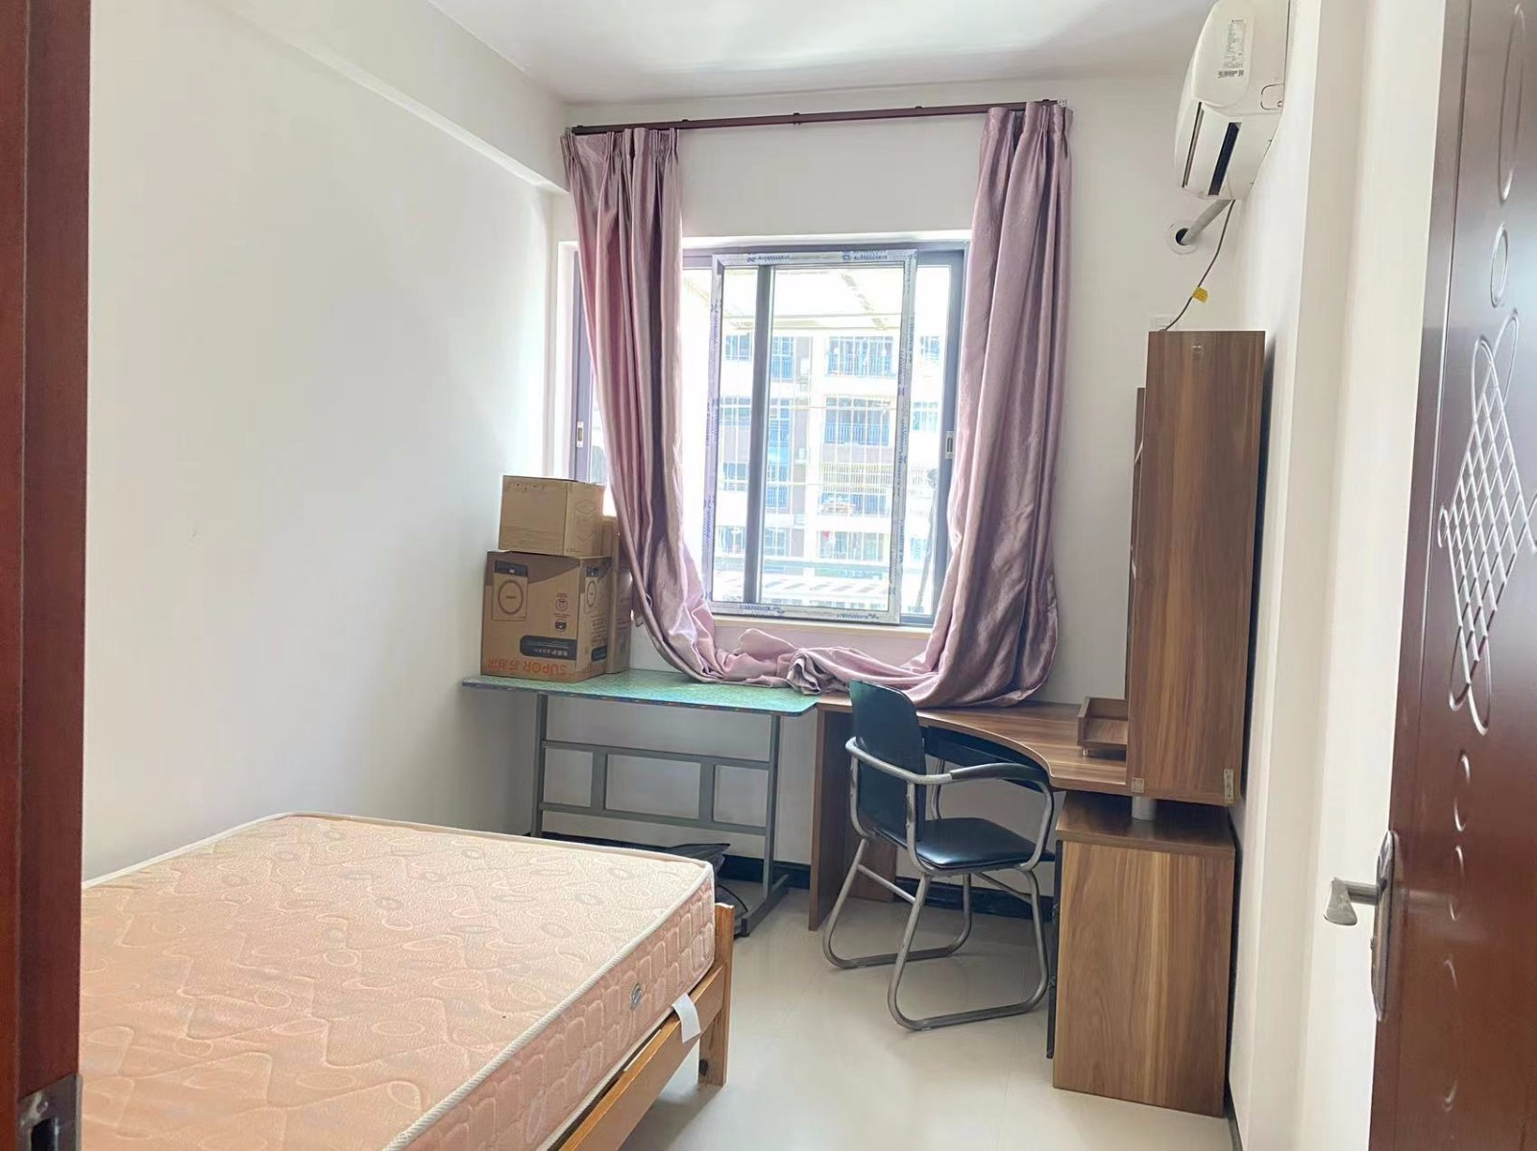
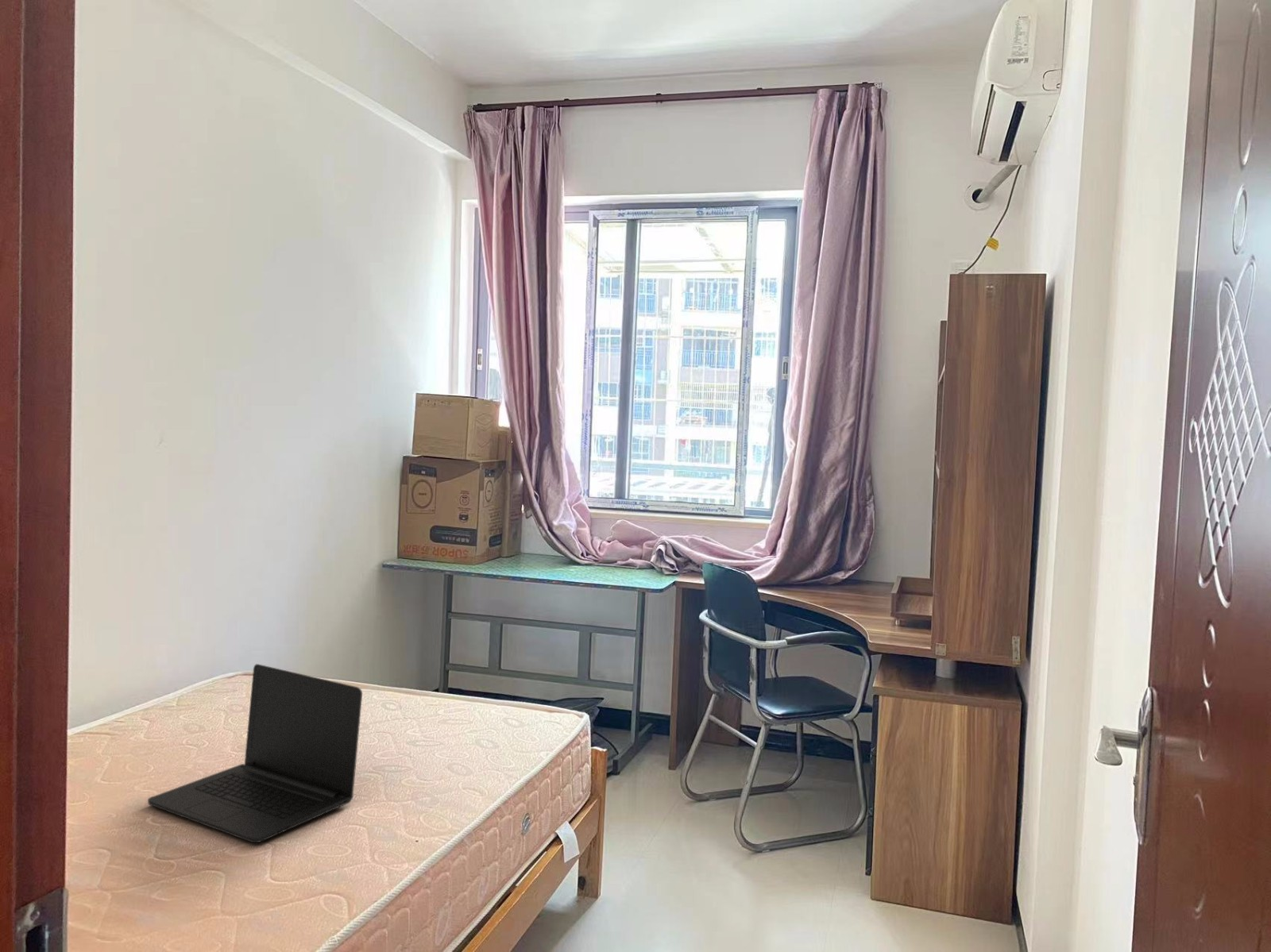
+ laptop (256, 746)
